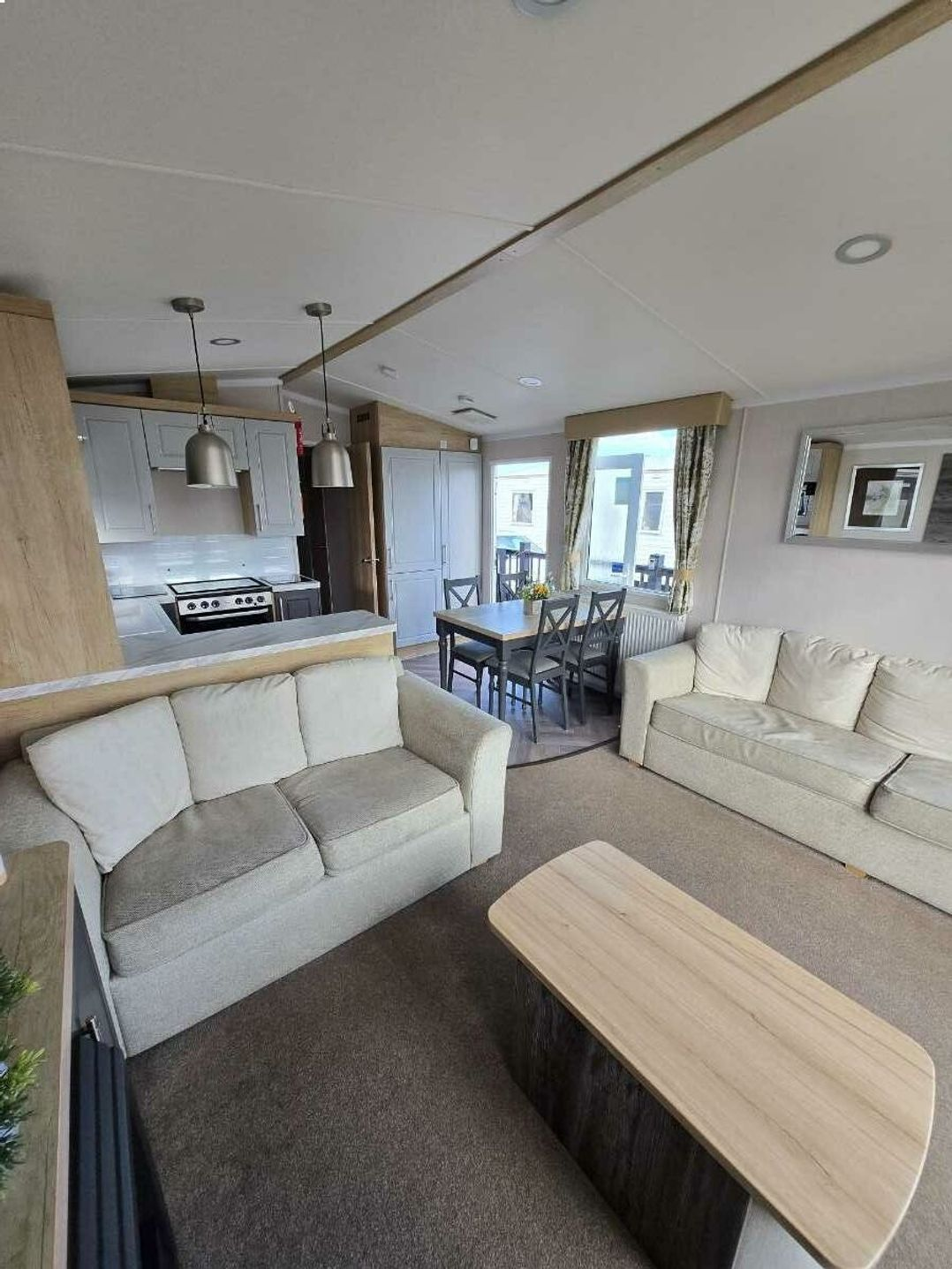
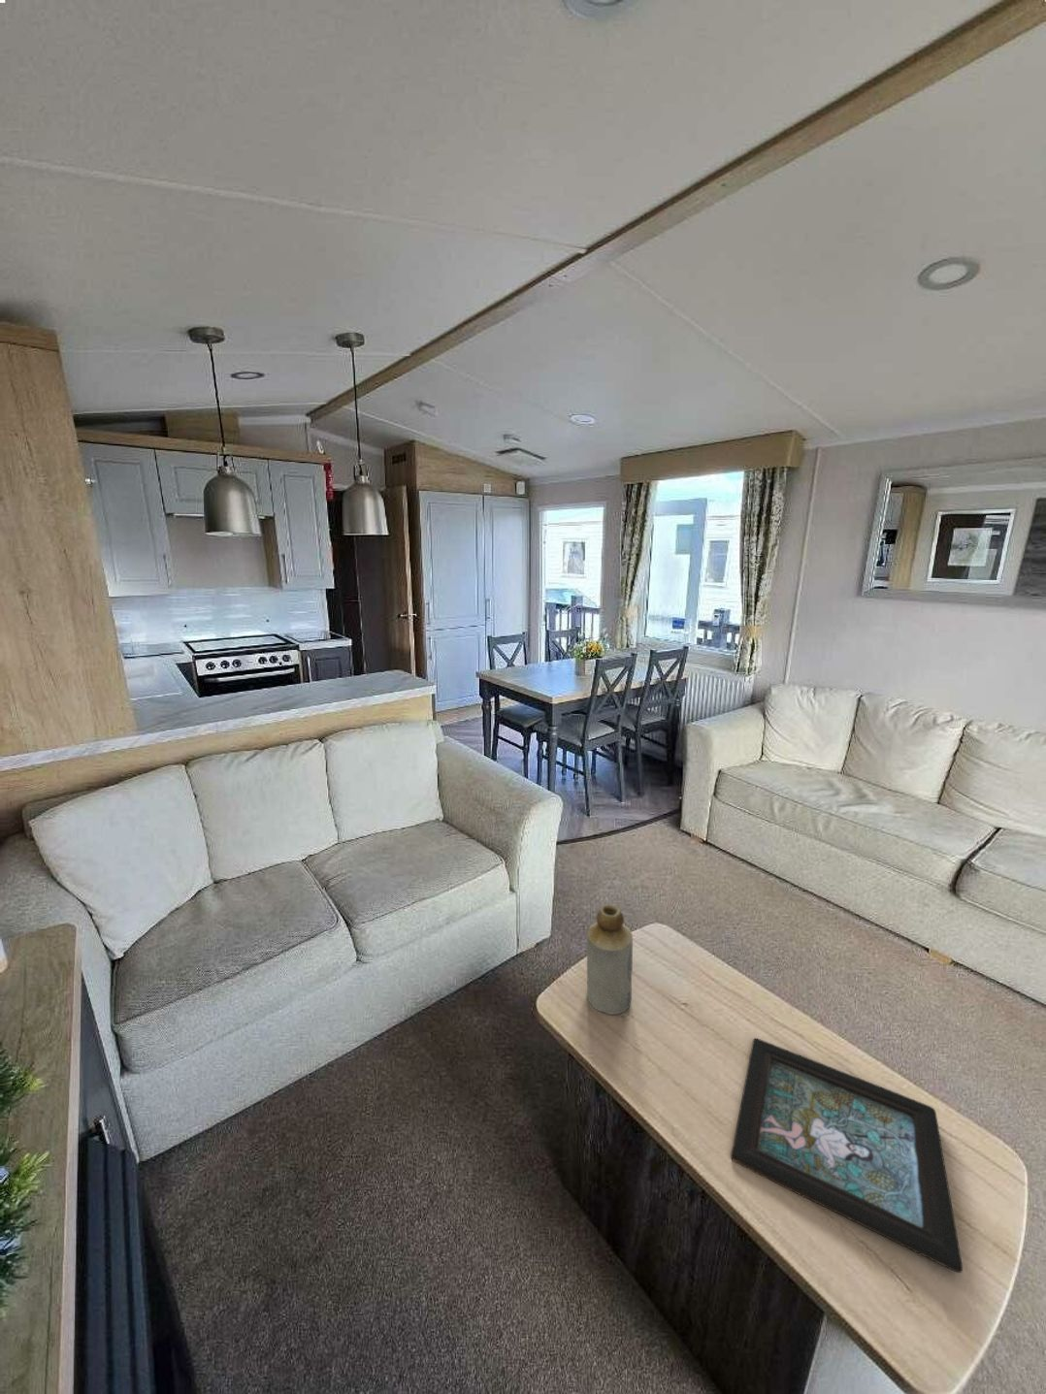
+ bottle (610, 955)
+ decorative tray (836, 1133)
